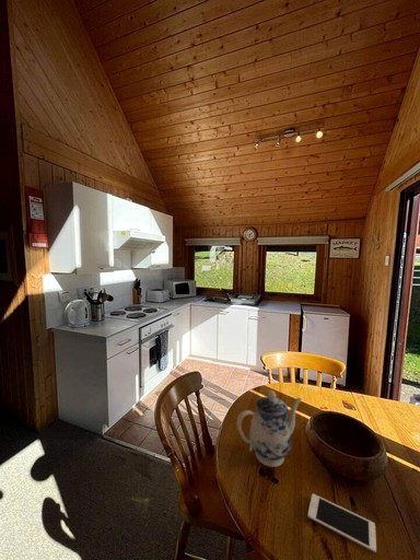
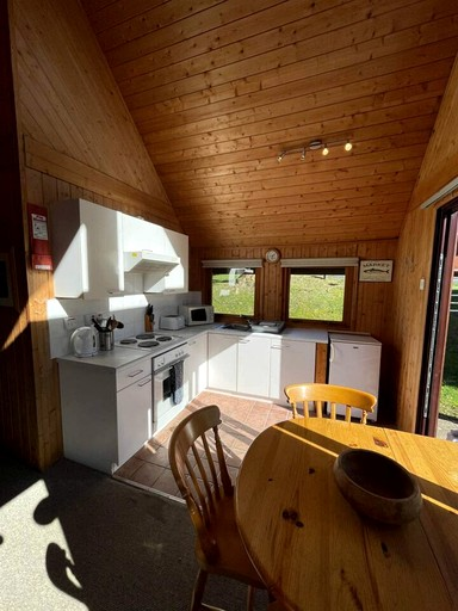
- teapot (270, 423)
- cell phone (340, 520)
